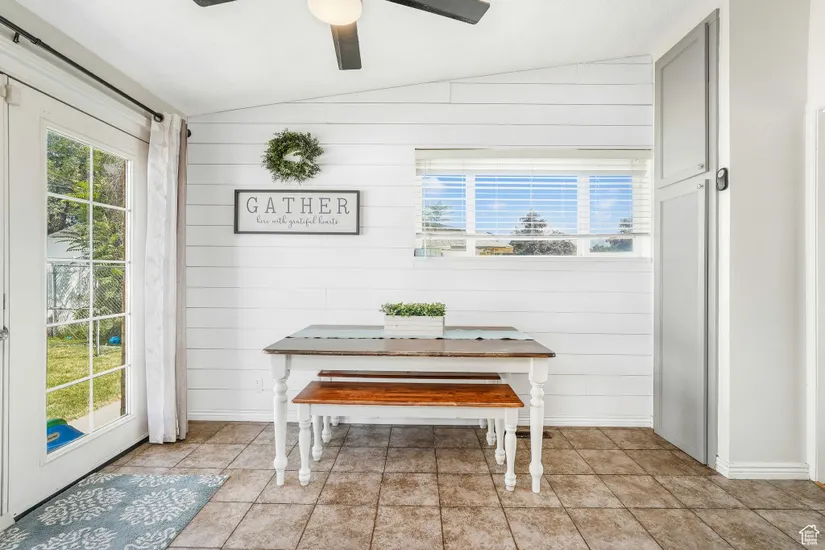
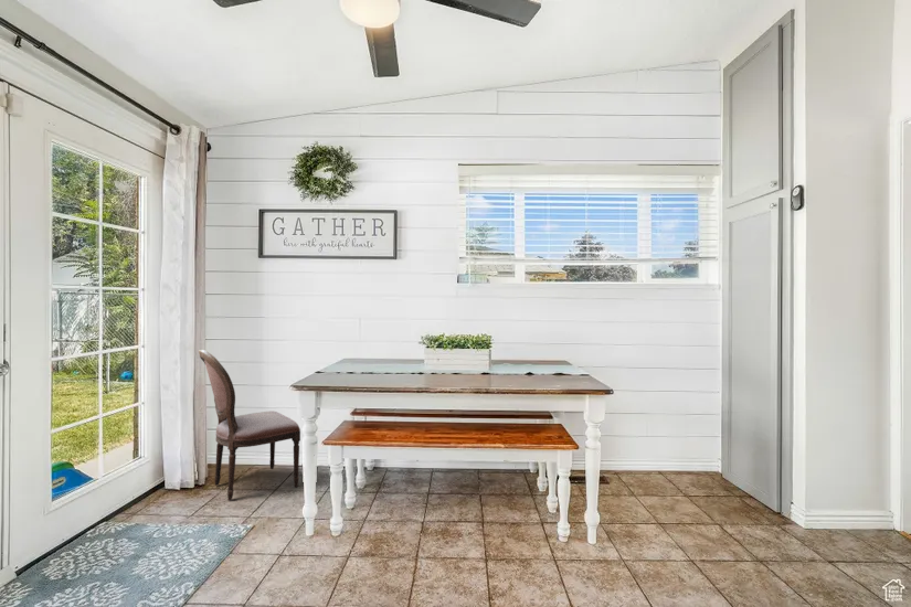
+ dining chair (255, 415)
